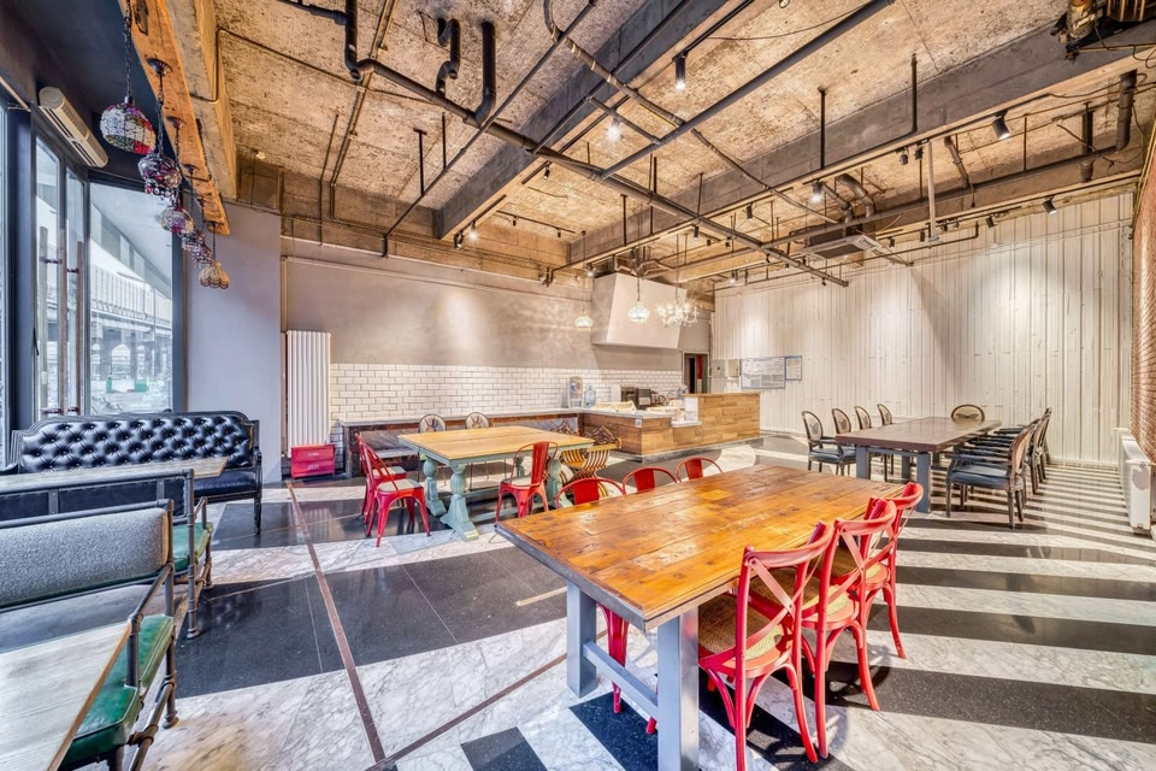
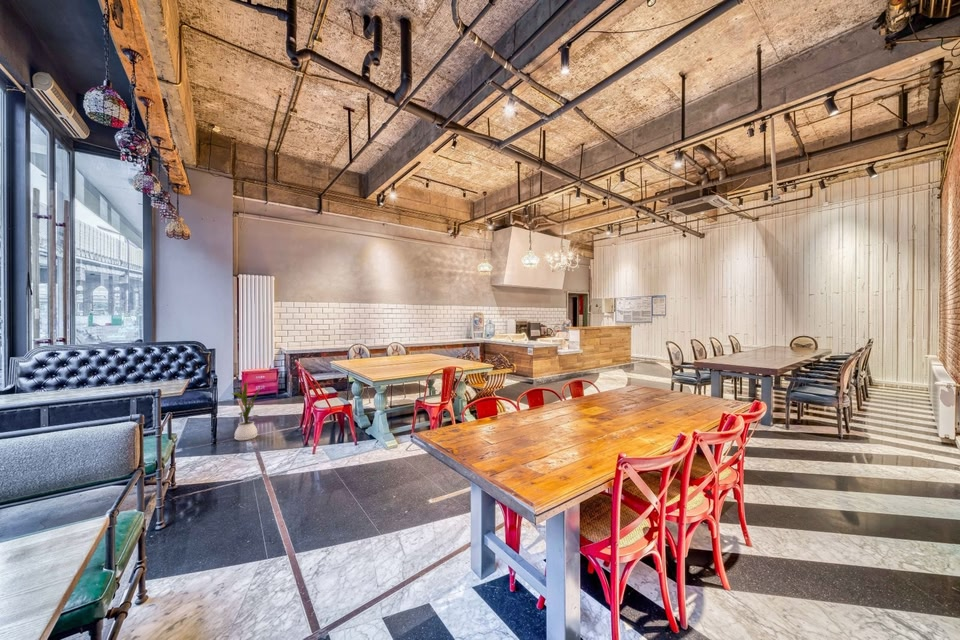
+ house plant (245, 408)
